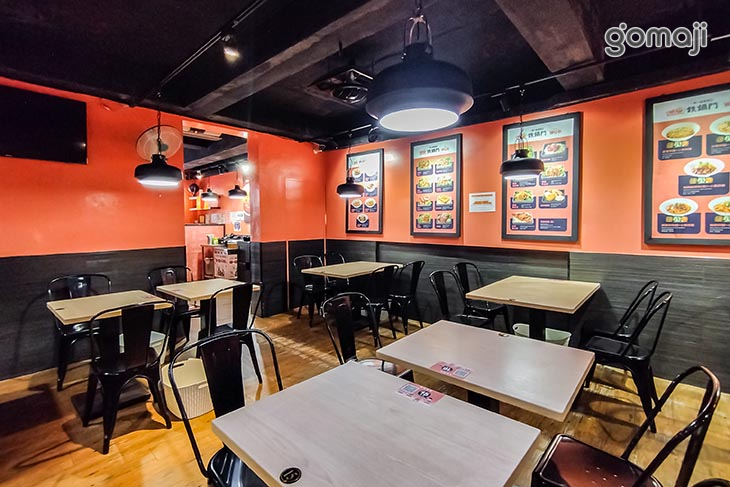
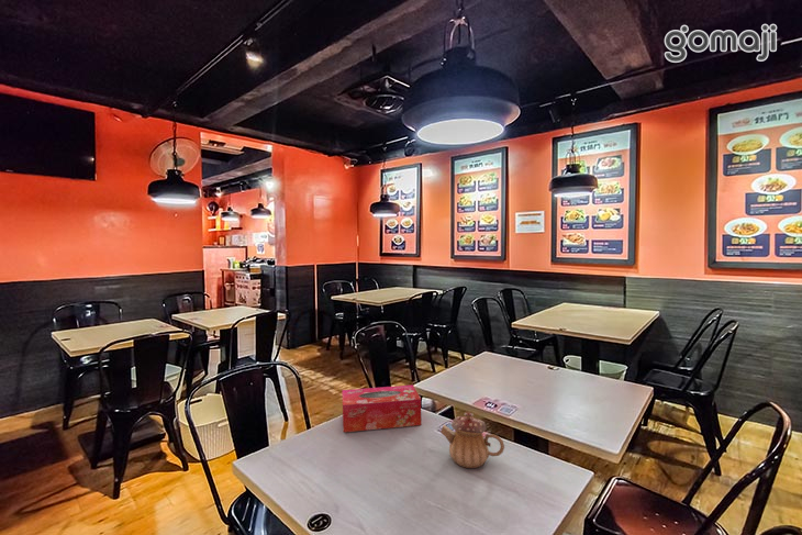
+ tissue box (380, 406)
+ teapot (471, 436)
